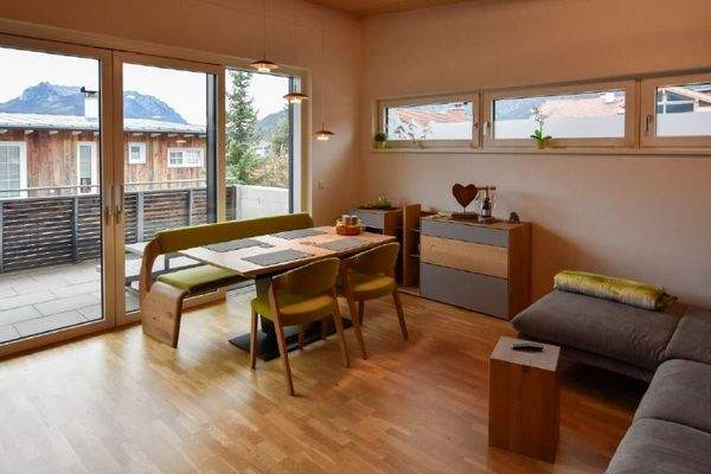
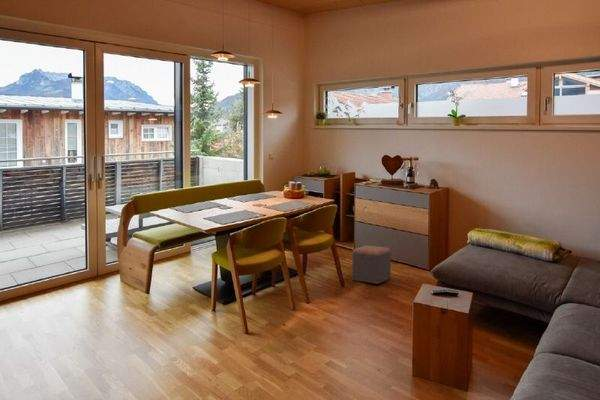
+ footstool (371, 263)
